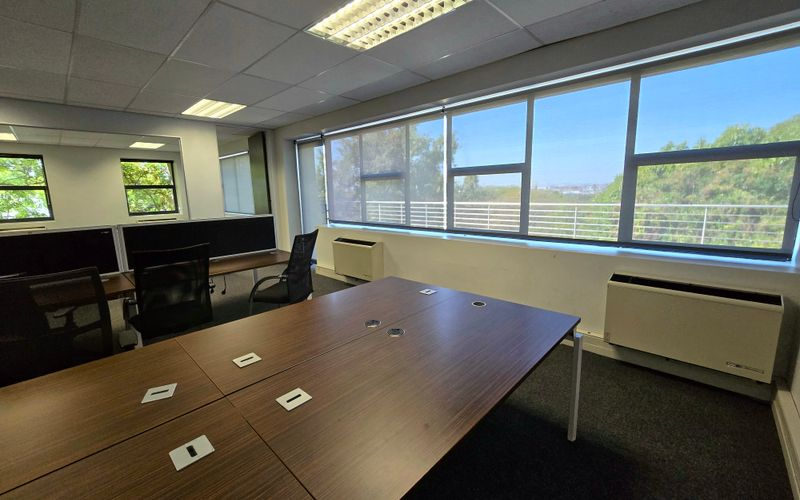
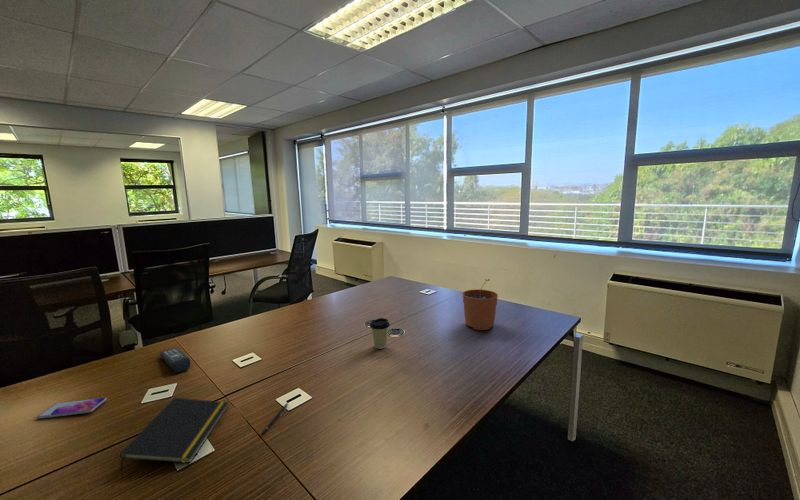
+ coffee cup (380, 333)
+ smartphone (73, 407)
+ remote control (174, 358)
+ pen (275, 418)
+ plant pot (479, 301)
+ notepad (181, 426)
